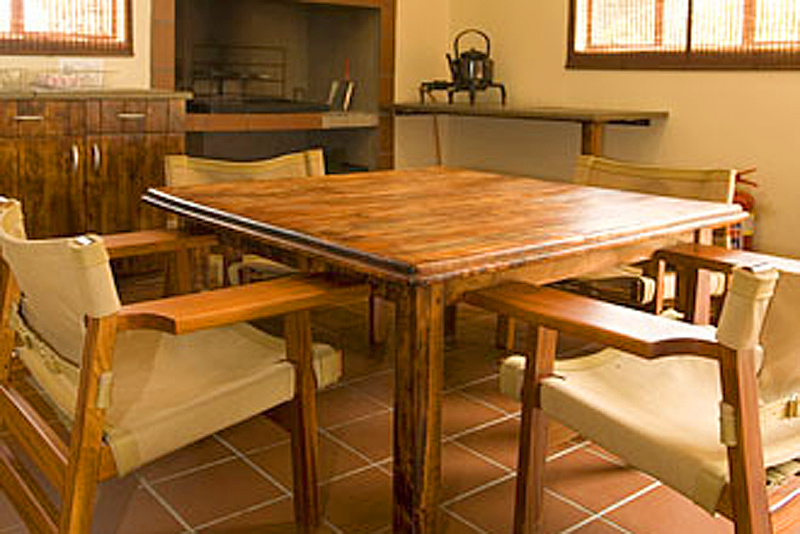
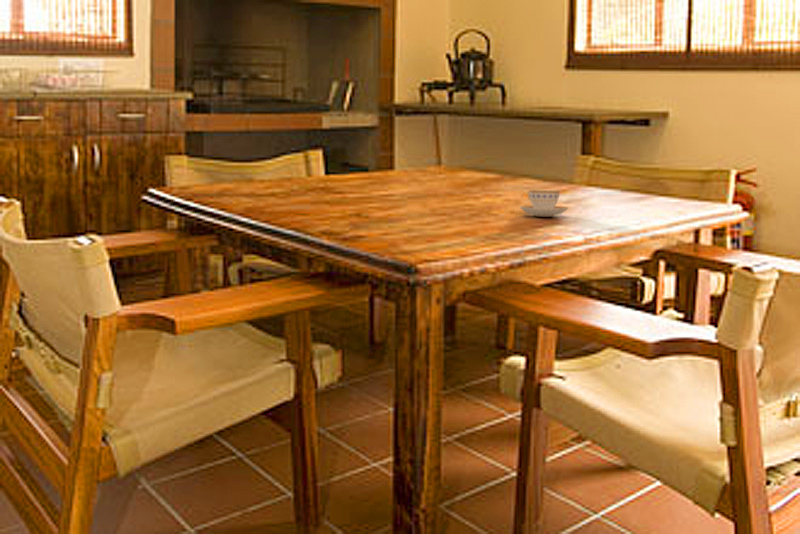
+ teacup (543, 202)
